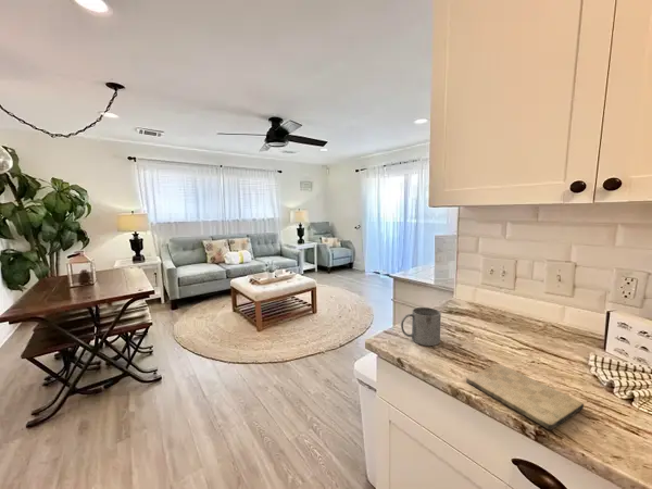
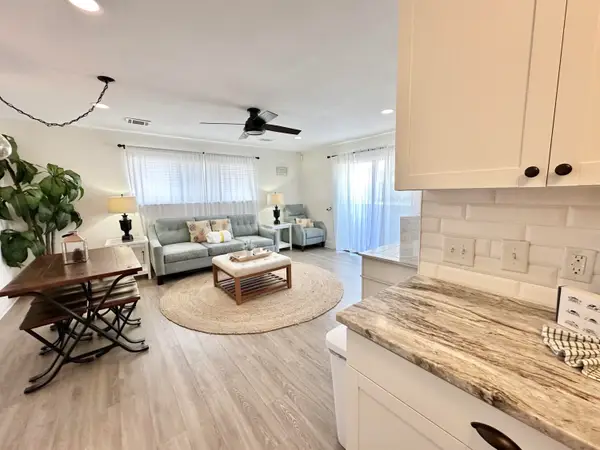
- mug (419, 325)
- cutting board (519, 391)
